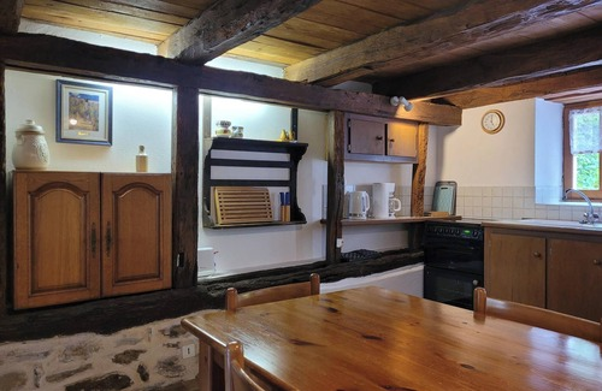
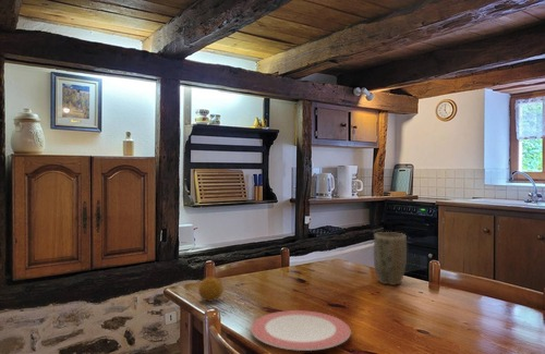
+ plant pot (389, 258)
+ fruit (210, 289)
+ plate (300, 330)
